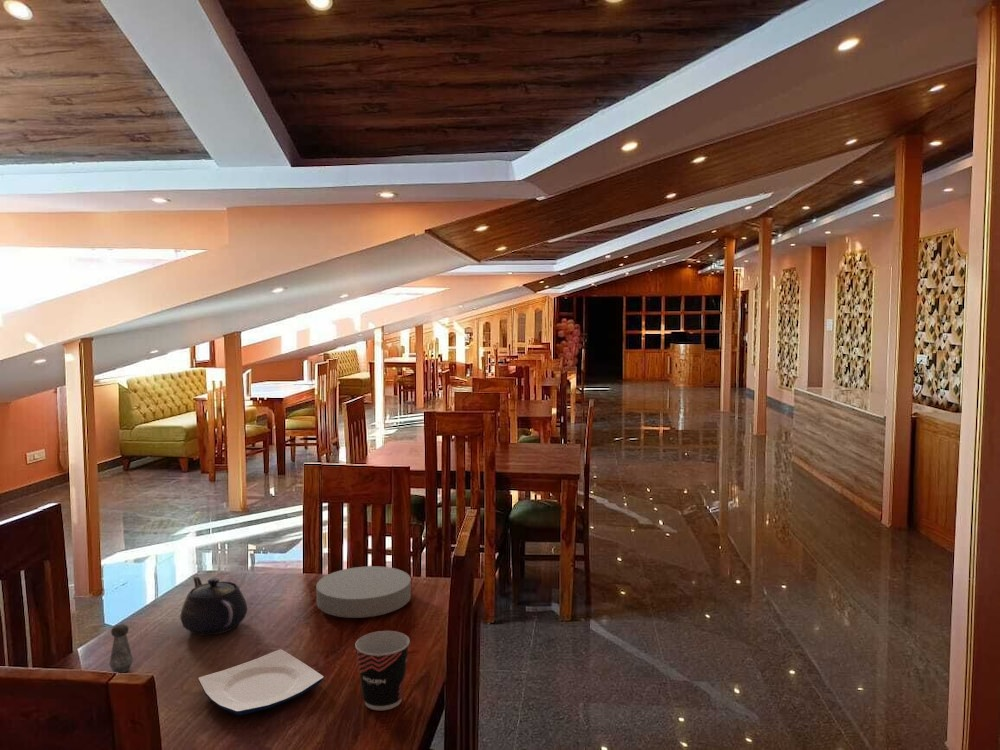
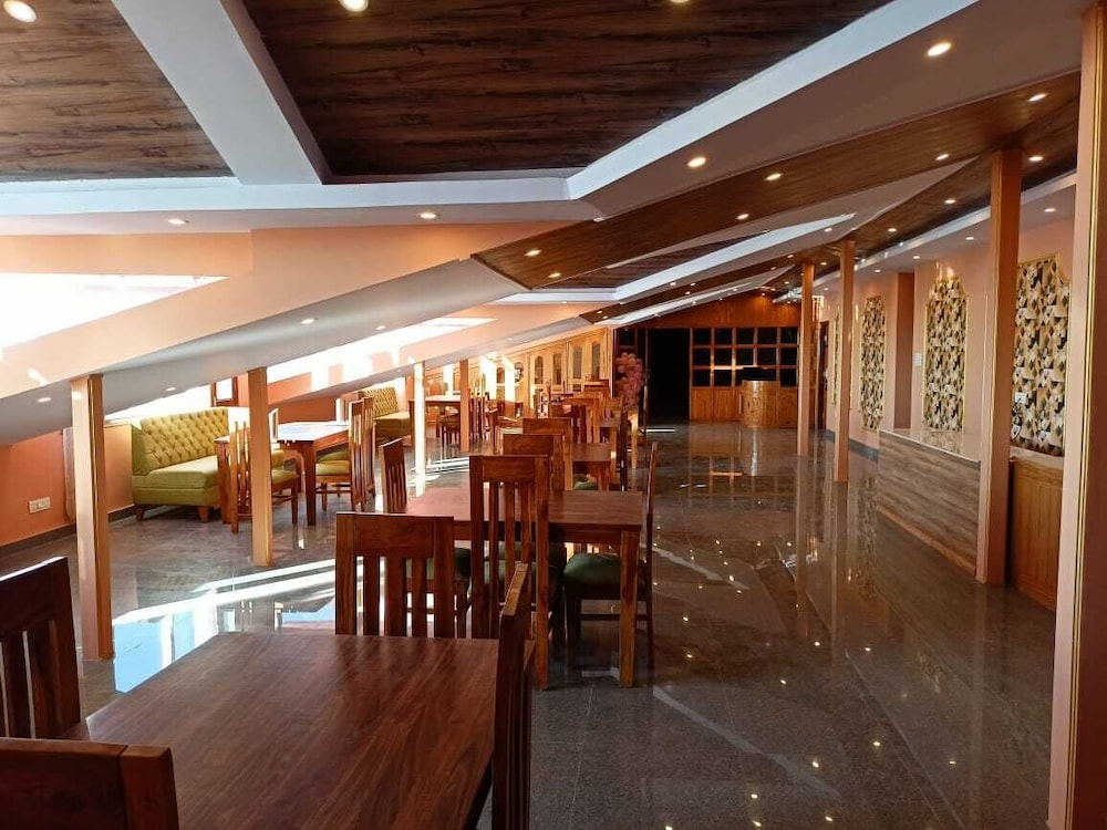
- teapot (212, 602)
- salt shaker (120, 648)
- plate (364, 592)
- plate (261, 683)
- cup (383, 671)
